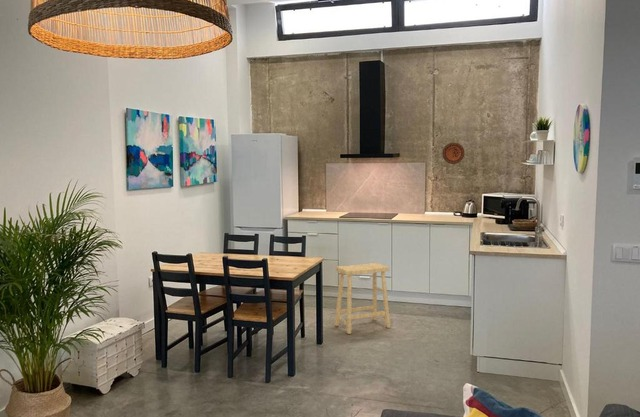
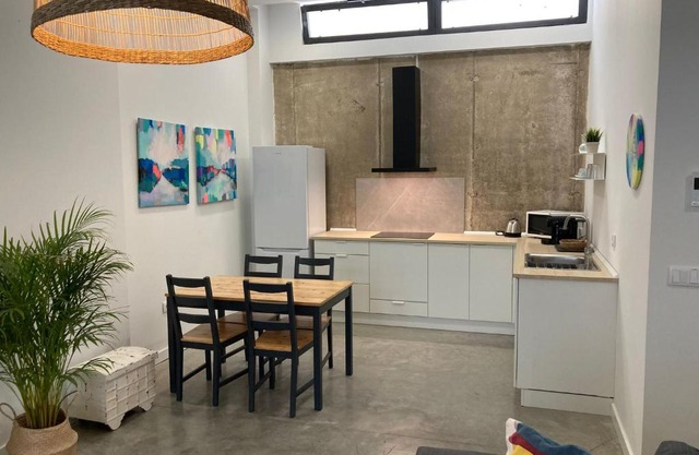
- decorative plate (453, 153)
- stool (365, 306)
